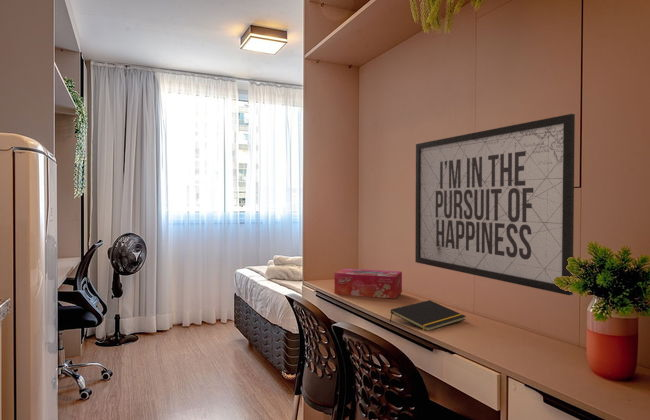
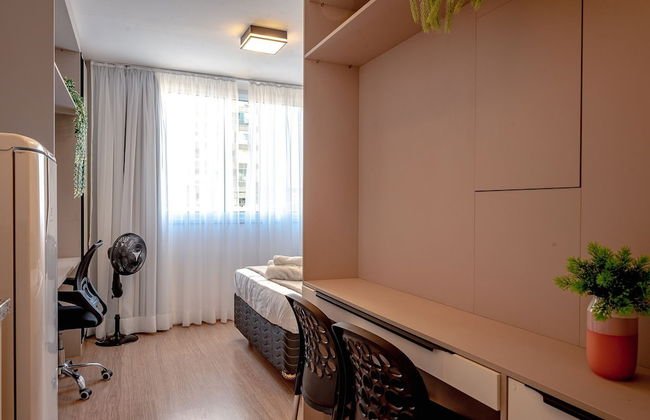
- tissue box (368, 282)
- notepad (428, 314)
- mirror (478, 204)
